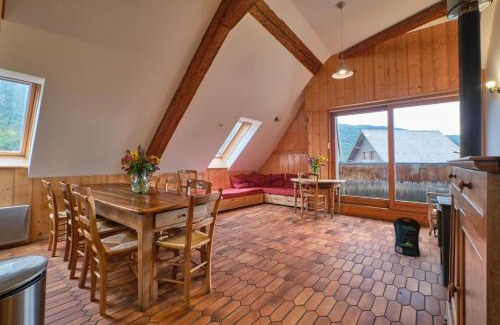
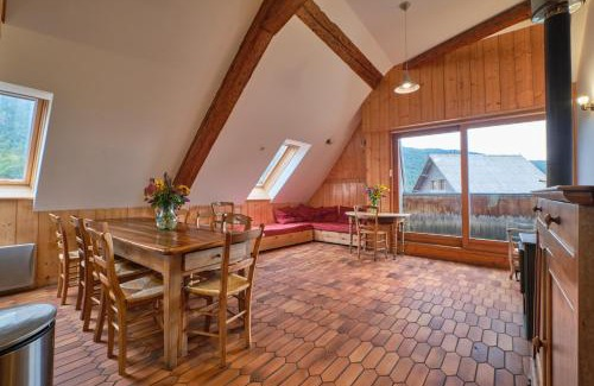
- pouch (407, 235)
